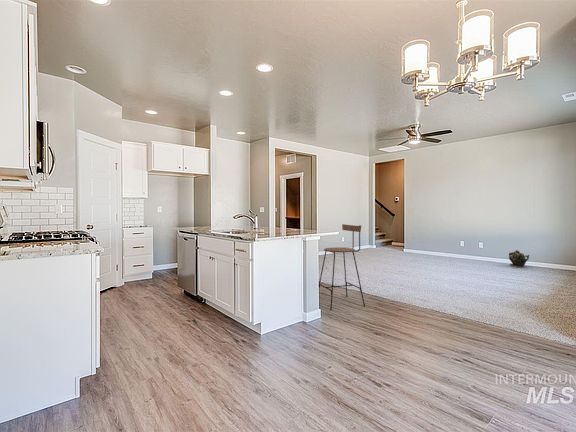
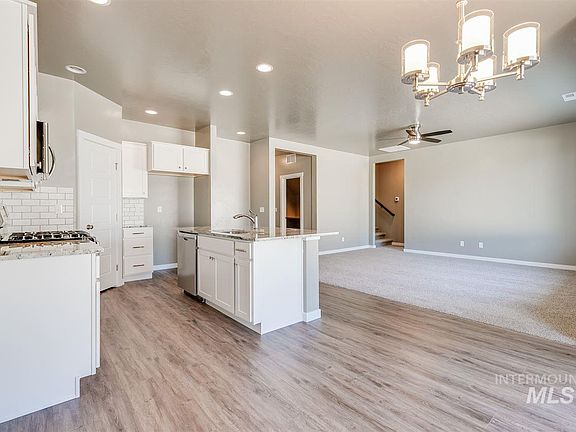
- potted plant (519, 258)
- bar stool (334, 263)
